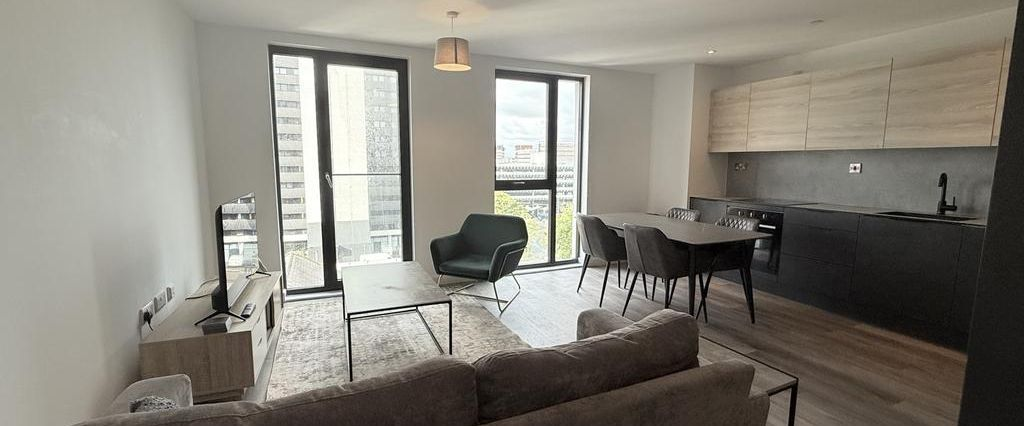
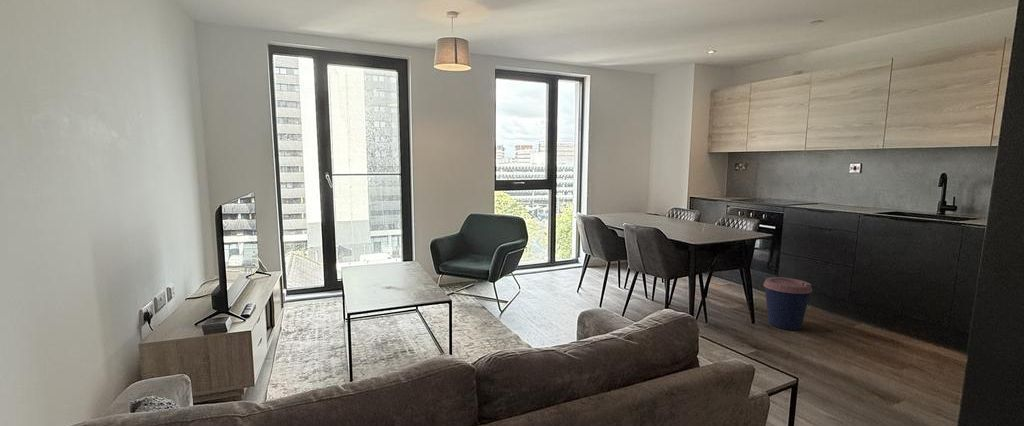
+ coffee cup (786, 303)
